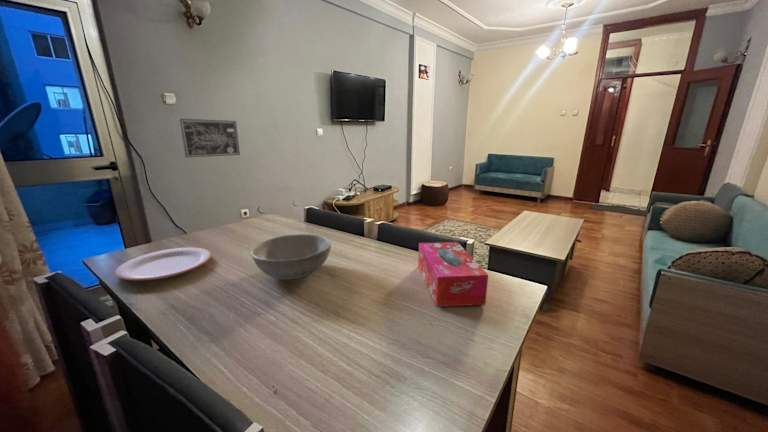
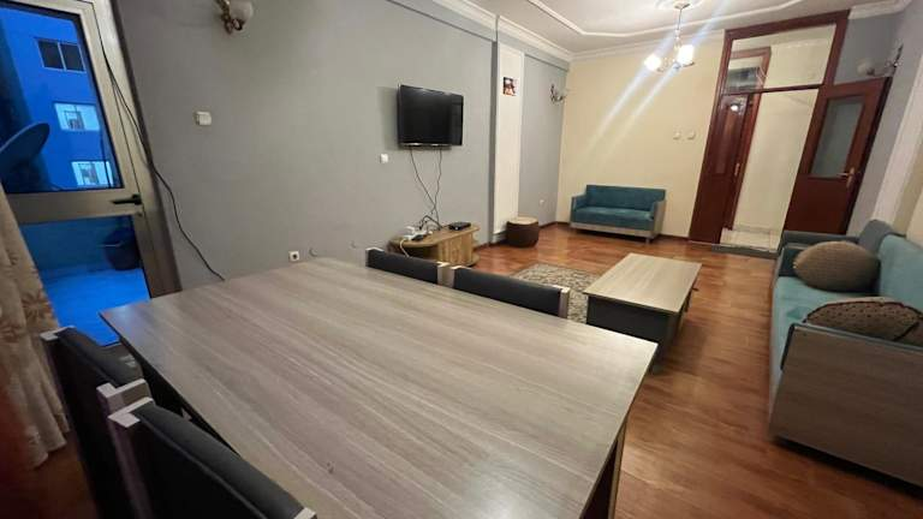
- plate (166, 264)
- bowl (293, 258)
- tissue box (448, 270)
- wall art (211, 138)
